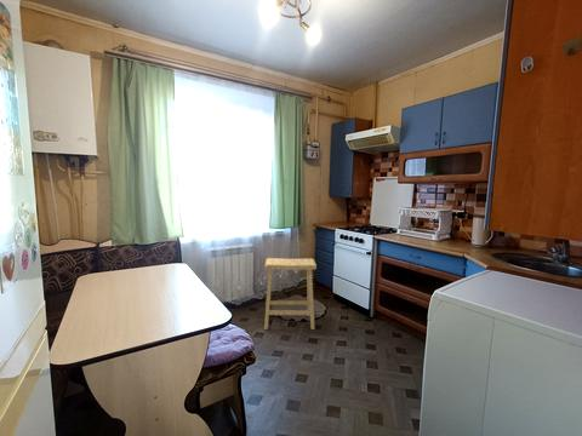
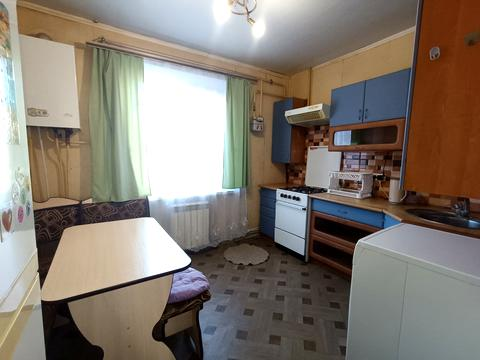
- stool (289, 302)
